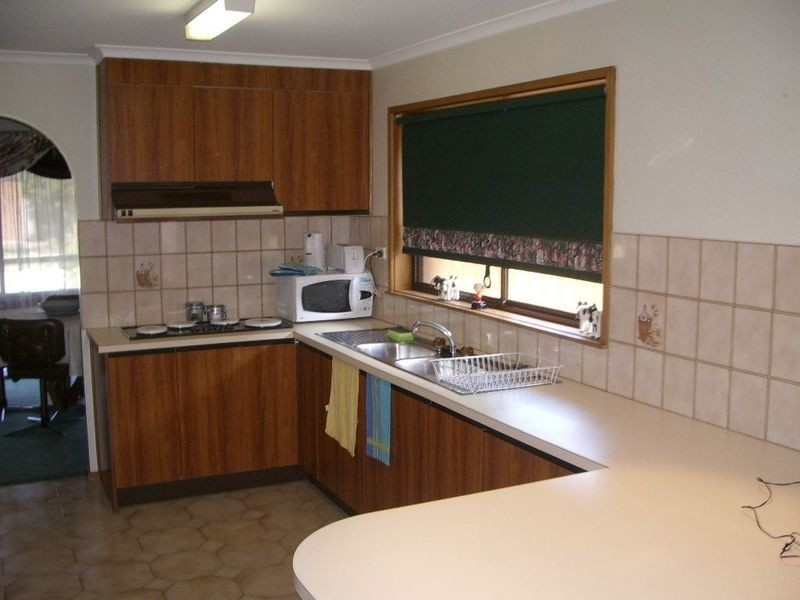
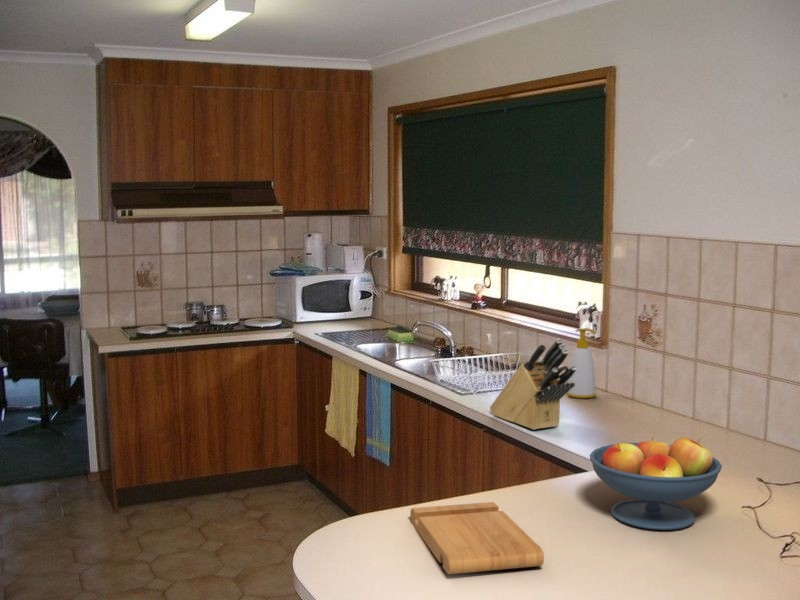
+ cutting board (472, 535)
+ fruit bowl (653, 477)
+ knife block (532, 379)
+ soap bottle (582, 362)
